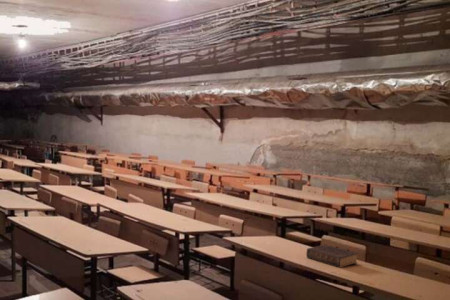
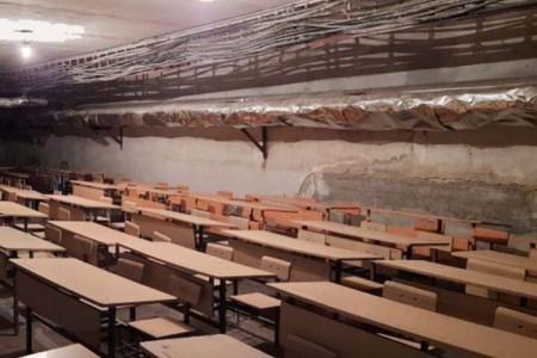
- book (331, 255)
